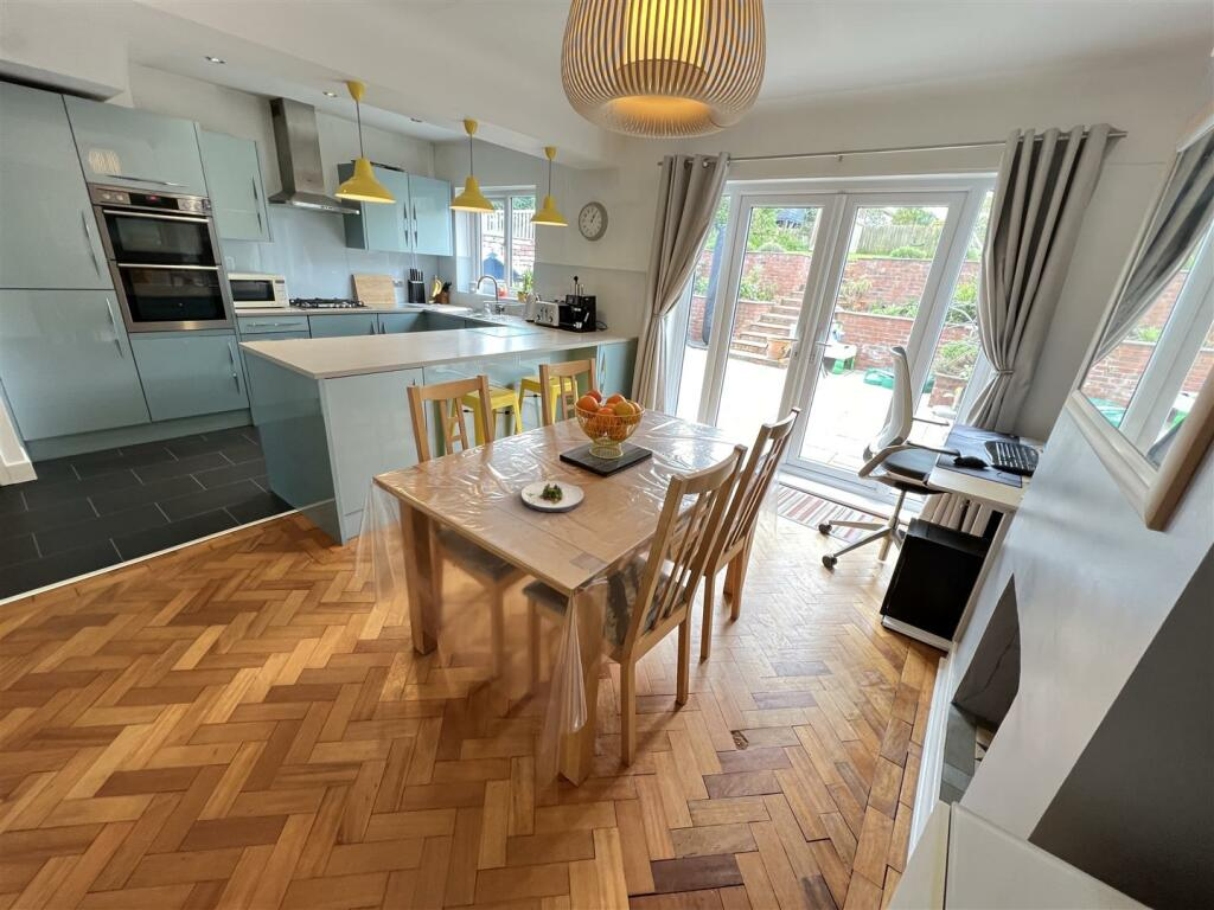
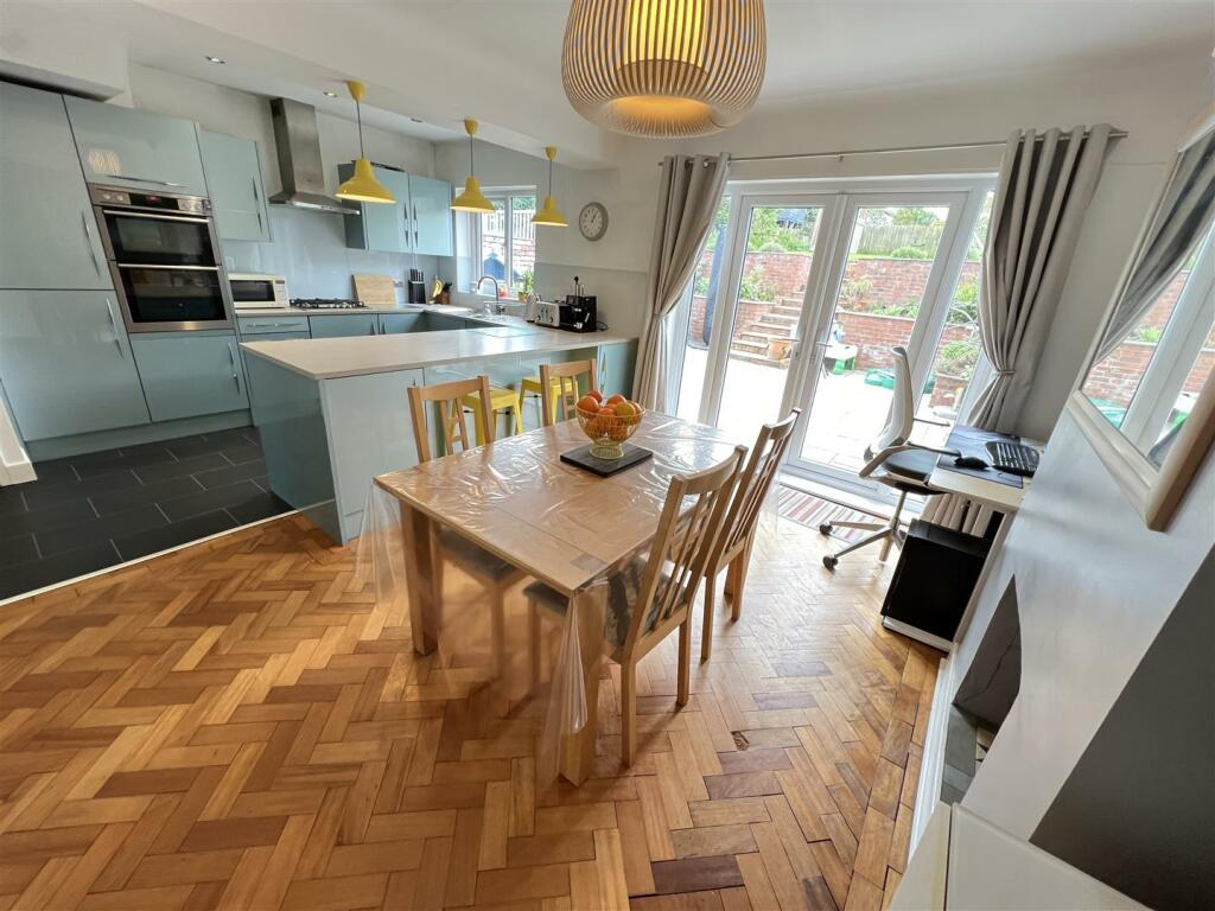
- salad plate (551, 492)
